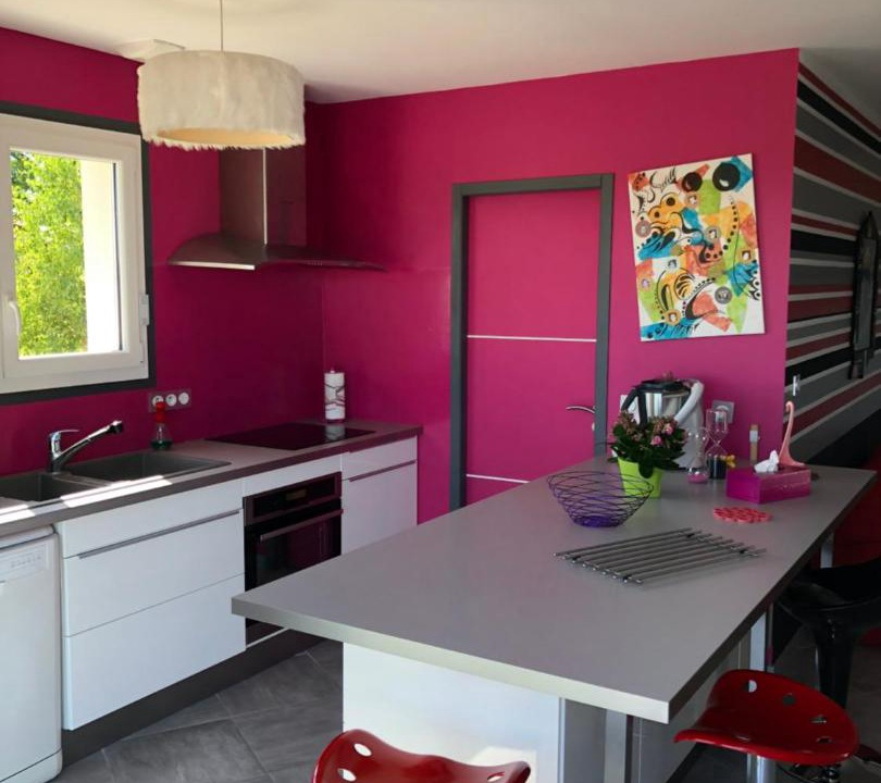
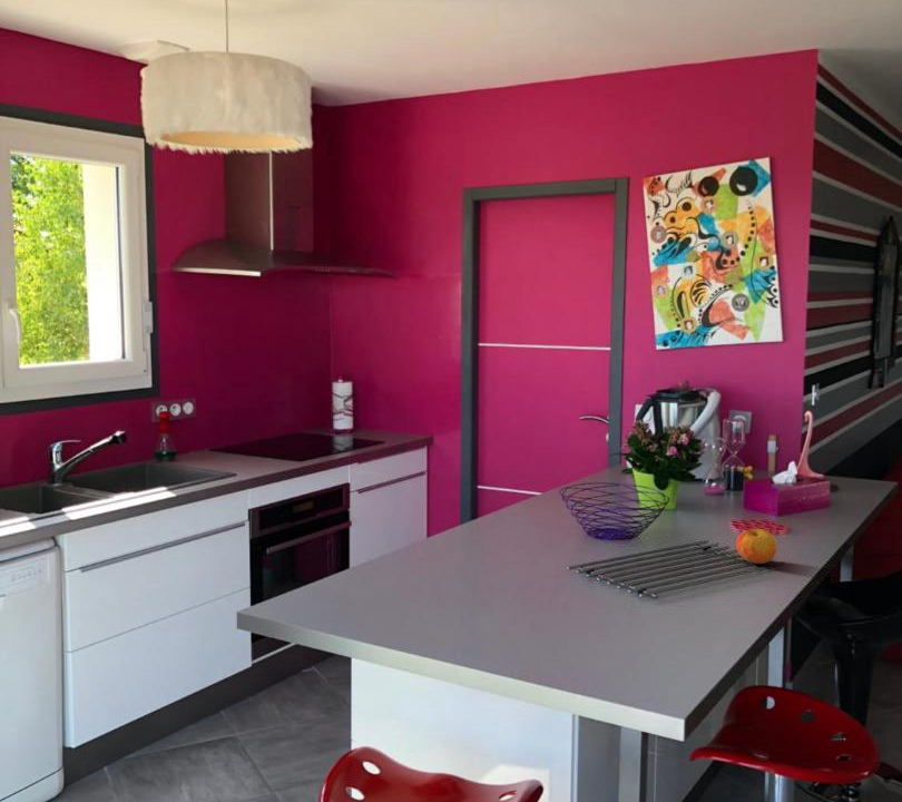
+ apple (756, 546)
